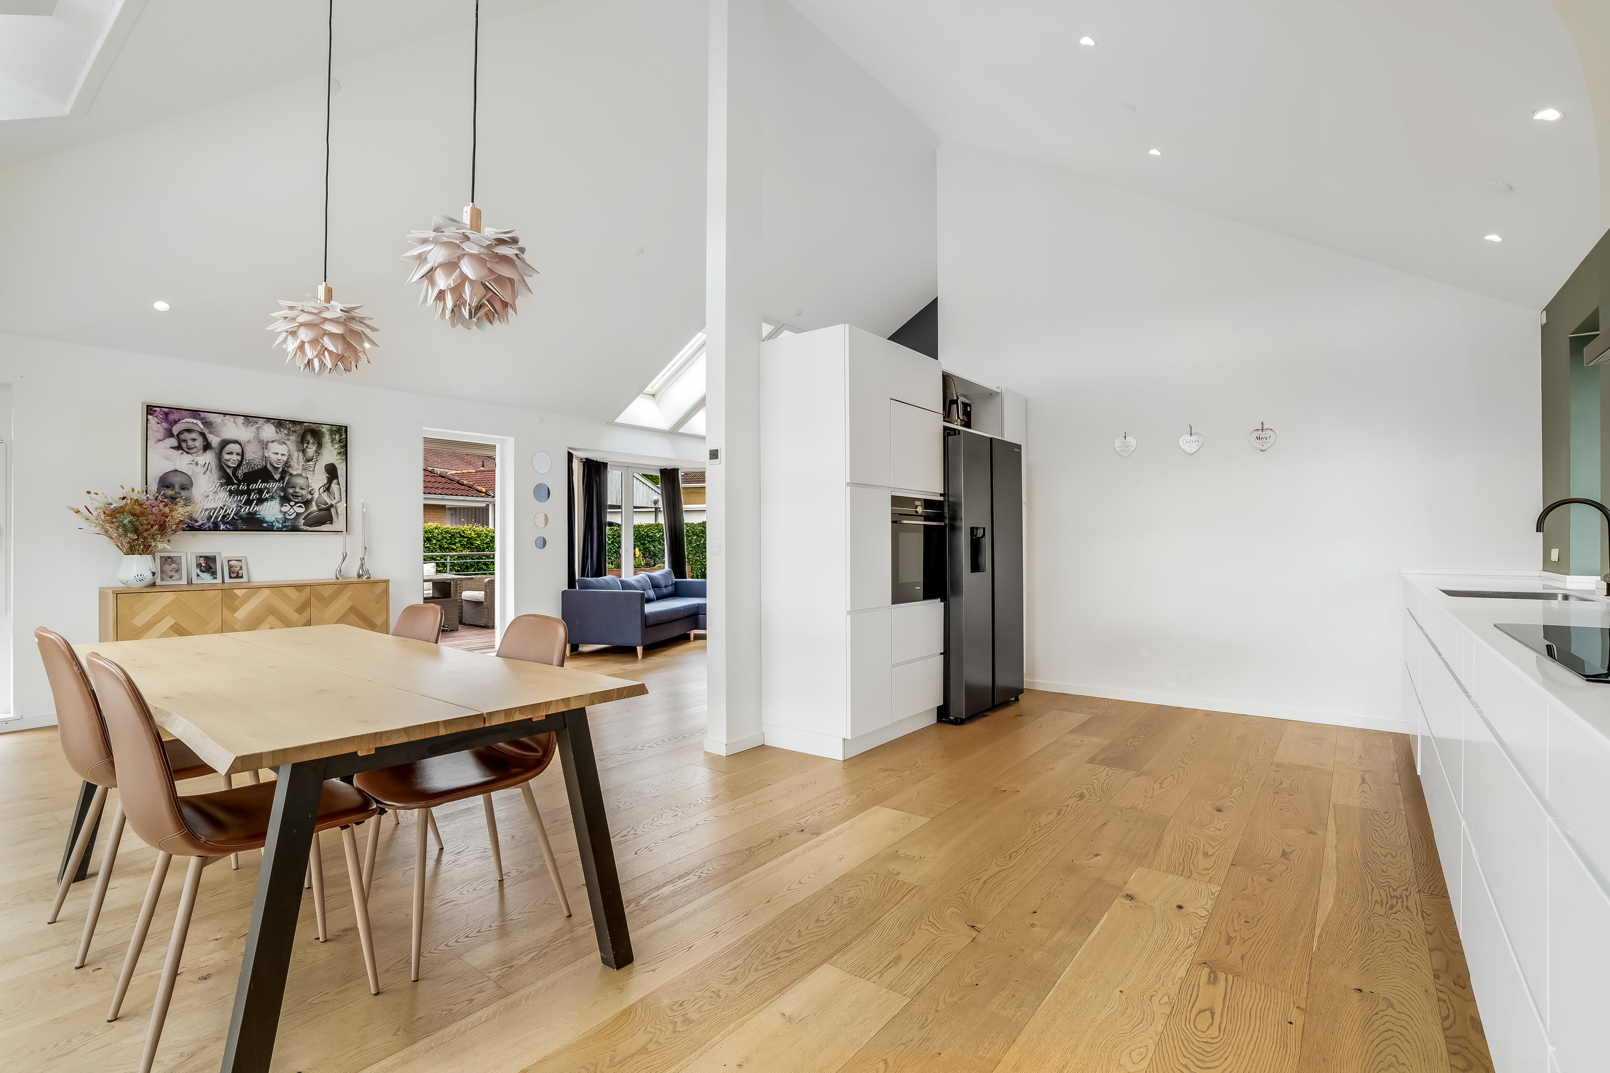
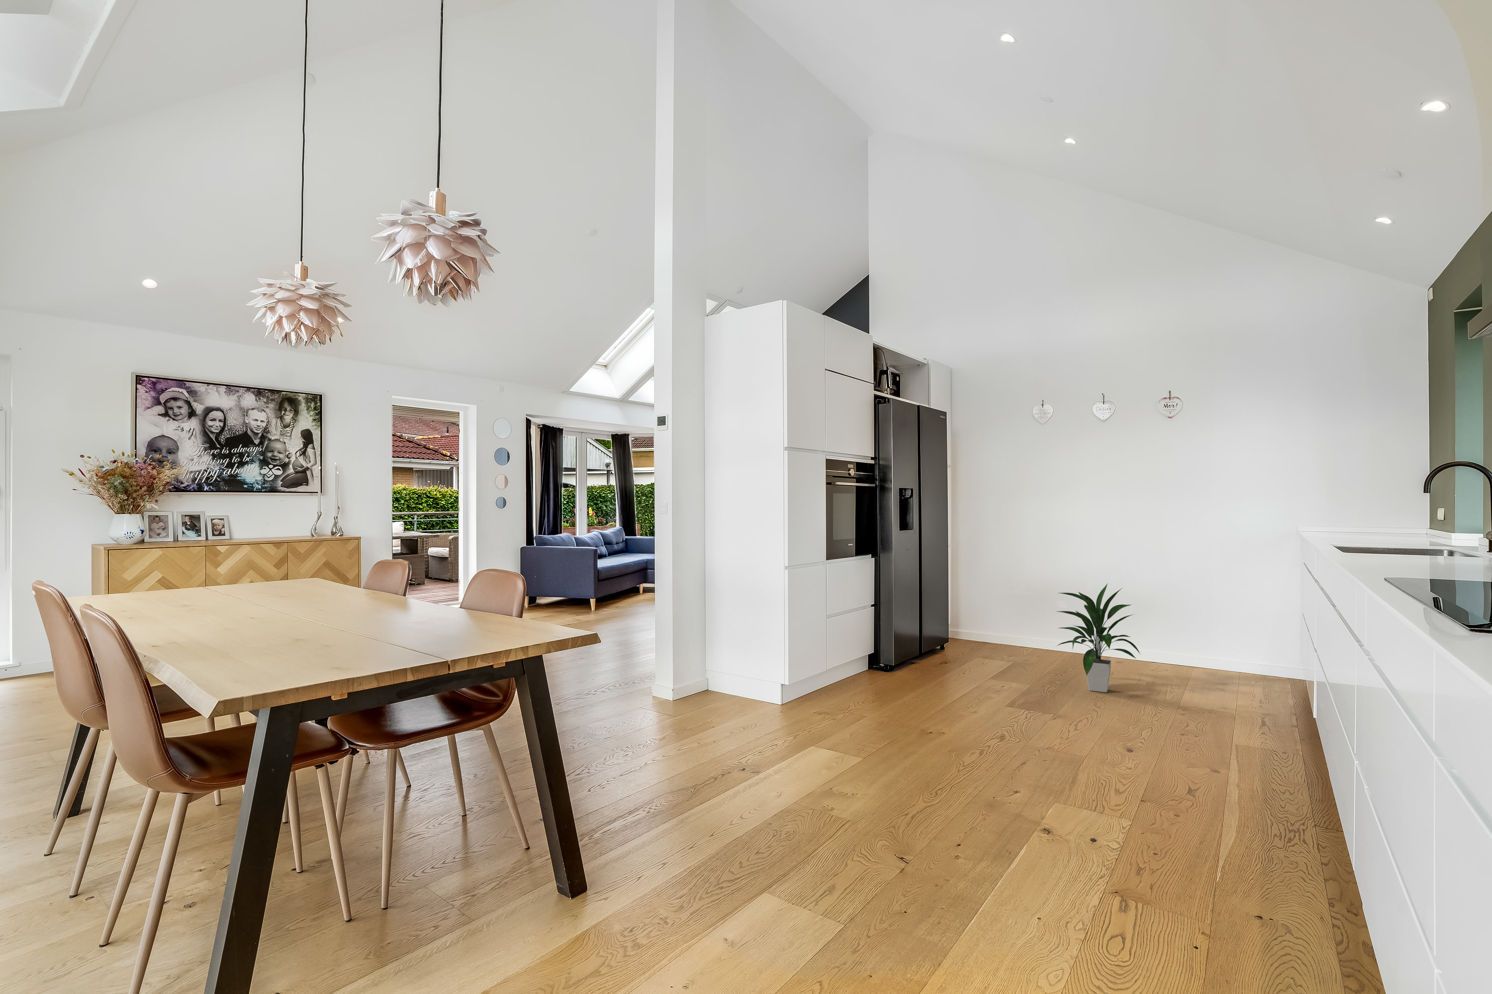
+ indoor plant (1096, 636)
